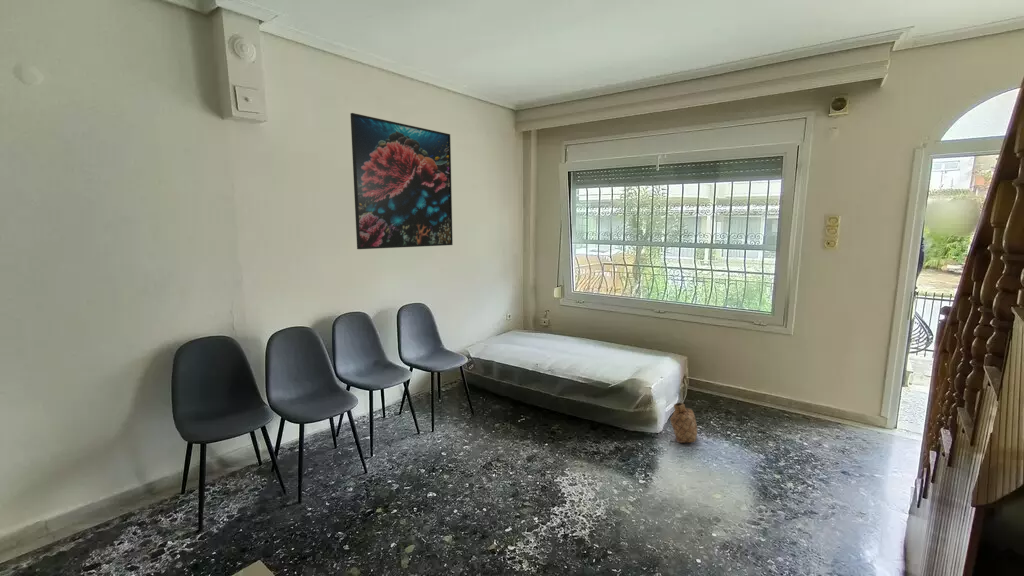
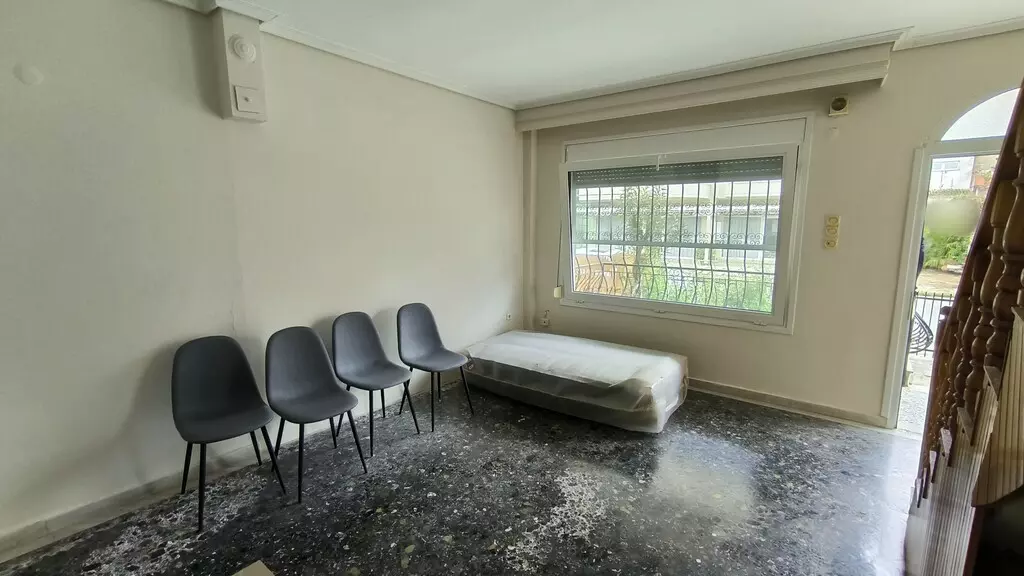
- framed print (407, 186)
- basket (684, 421)
